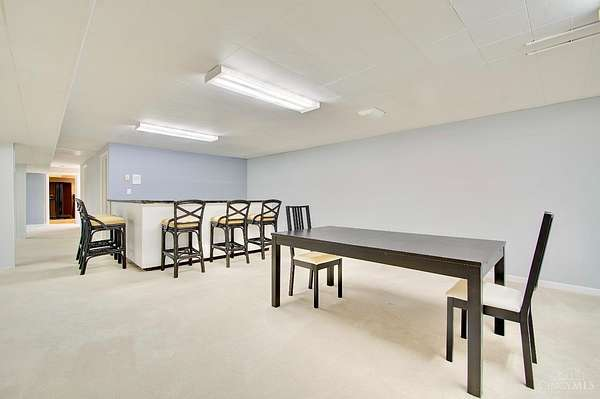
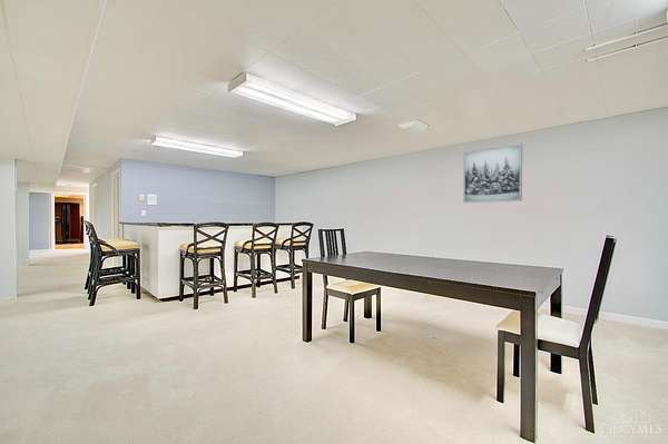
+ wall art (491, 175)
